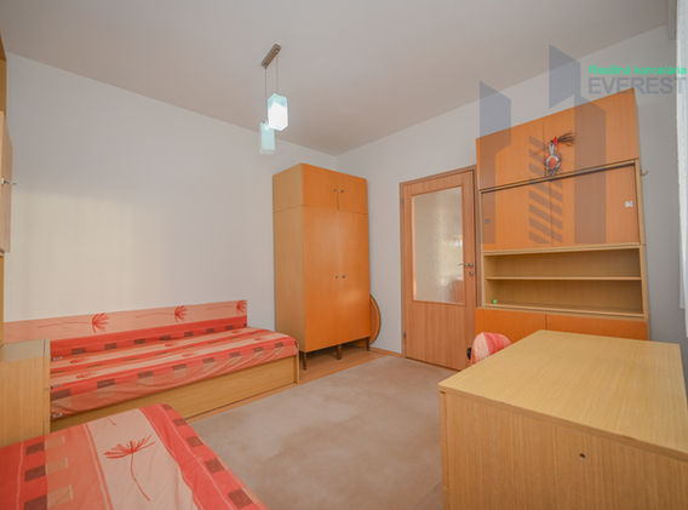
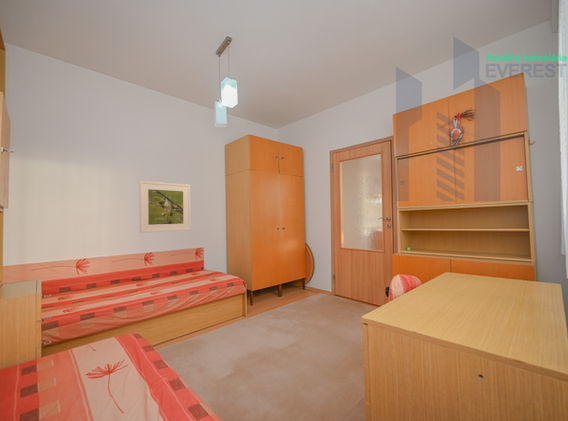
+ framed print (166, 207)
